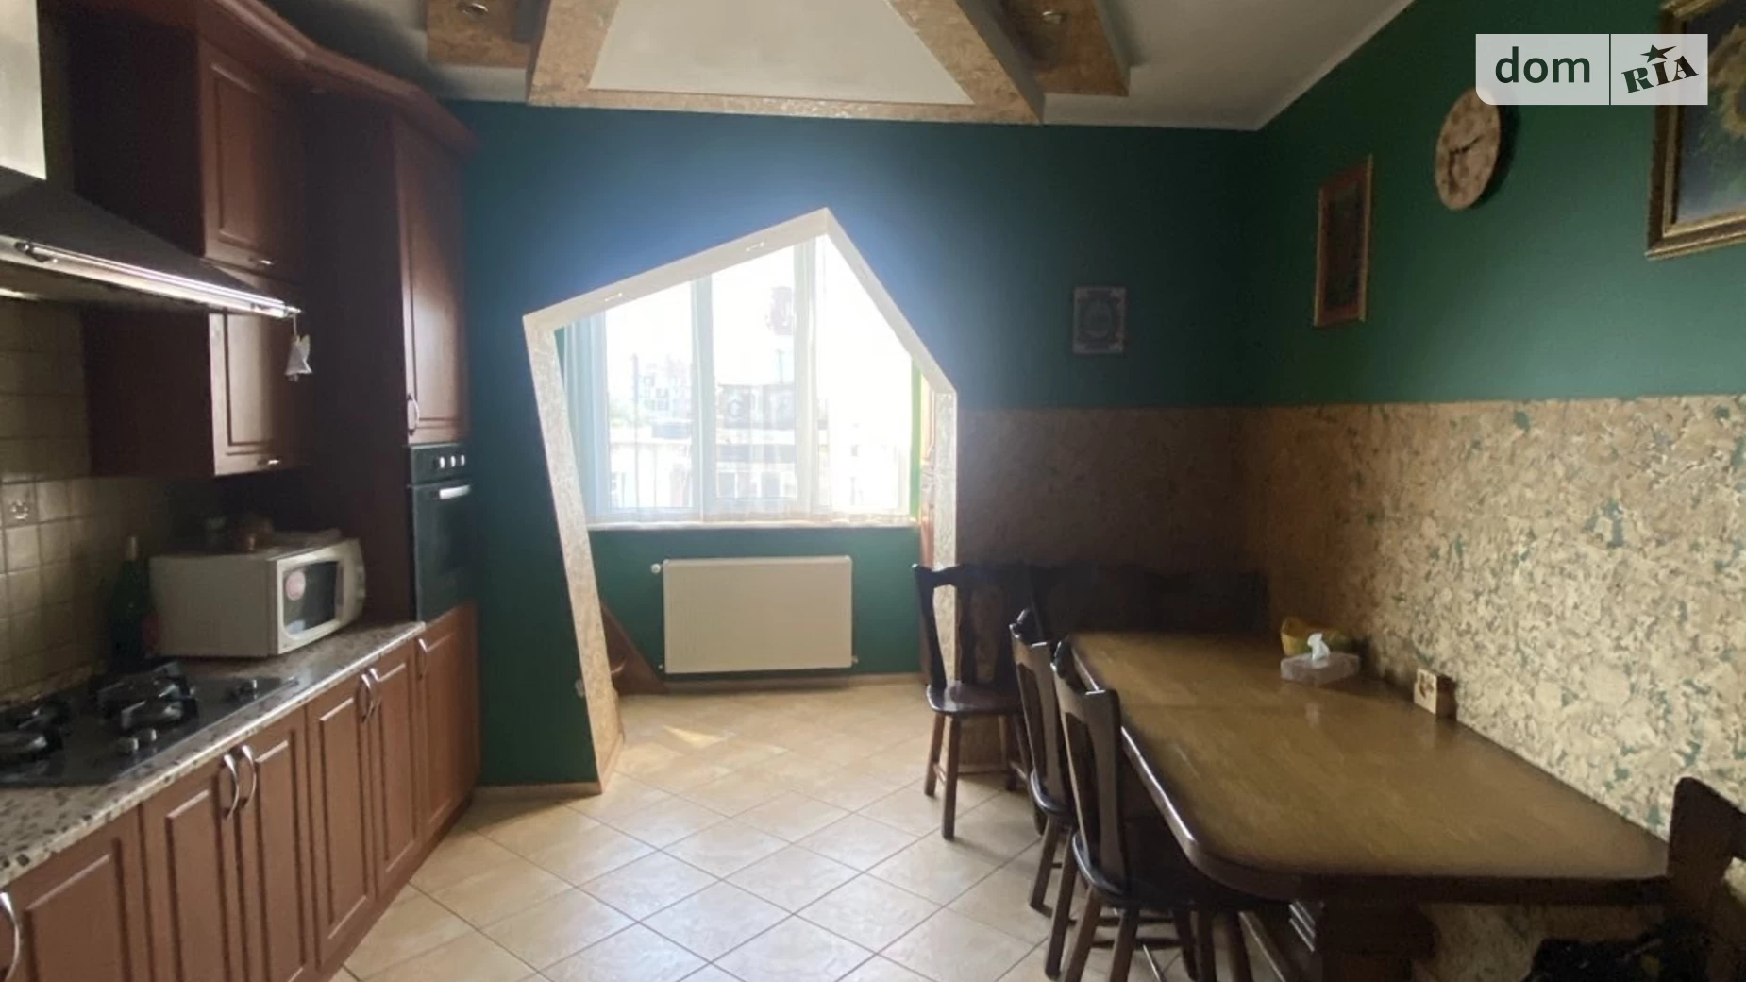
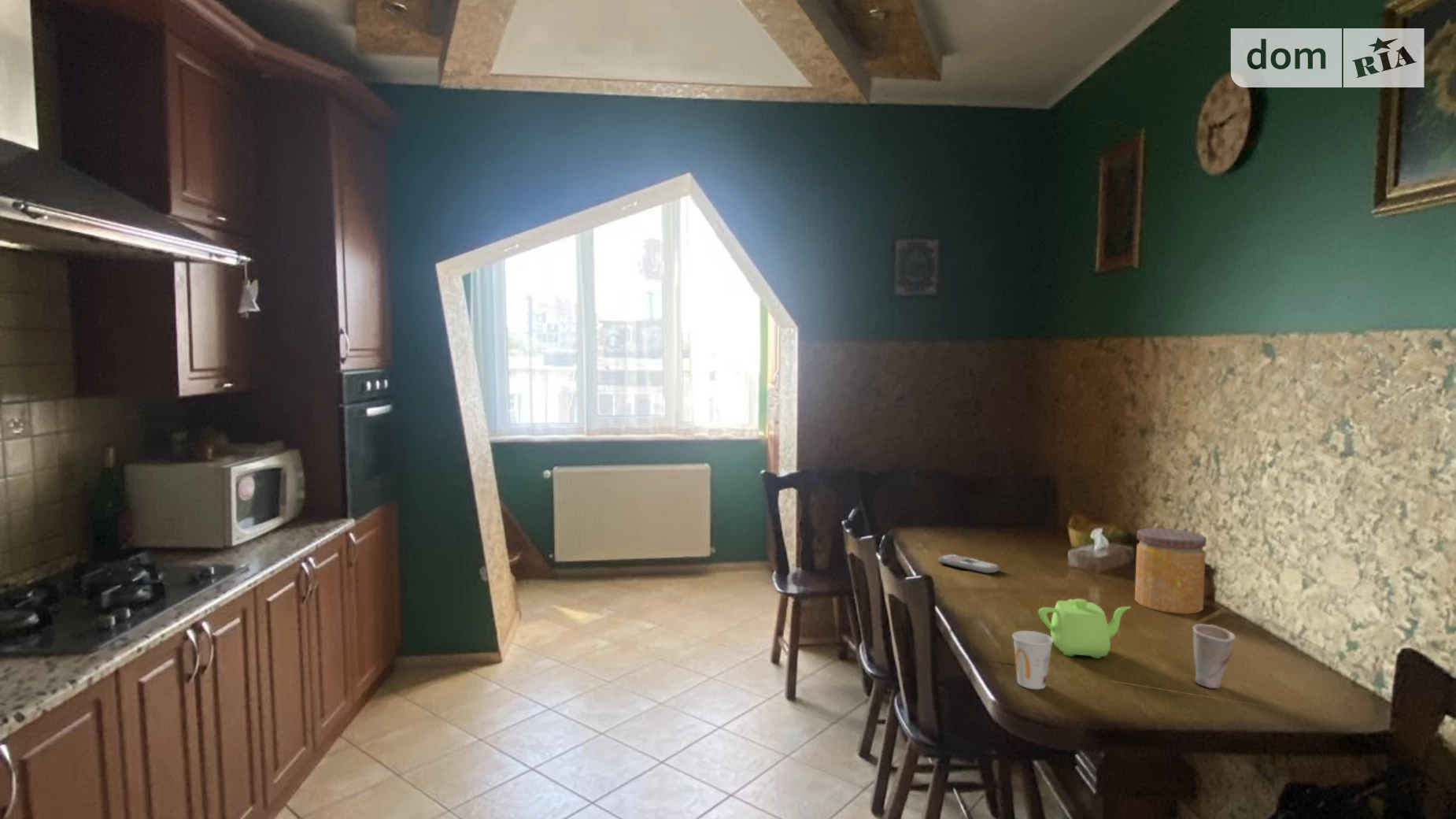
+ remote control (969, 564)
+ jar (1170, 569)
+ cup (1032, 660)
+ cup (1212, 658)
+ teapot (1081, 623)
